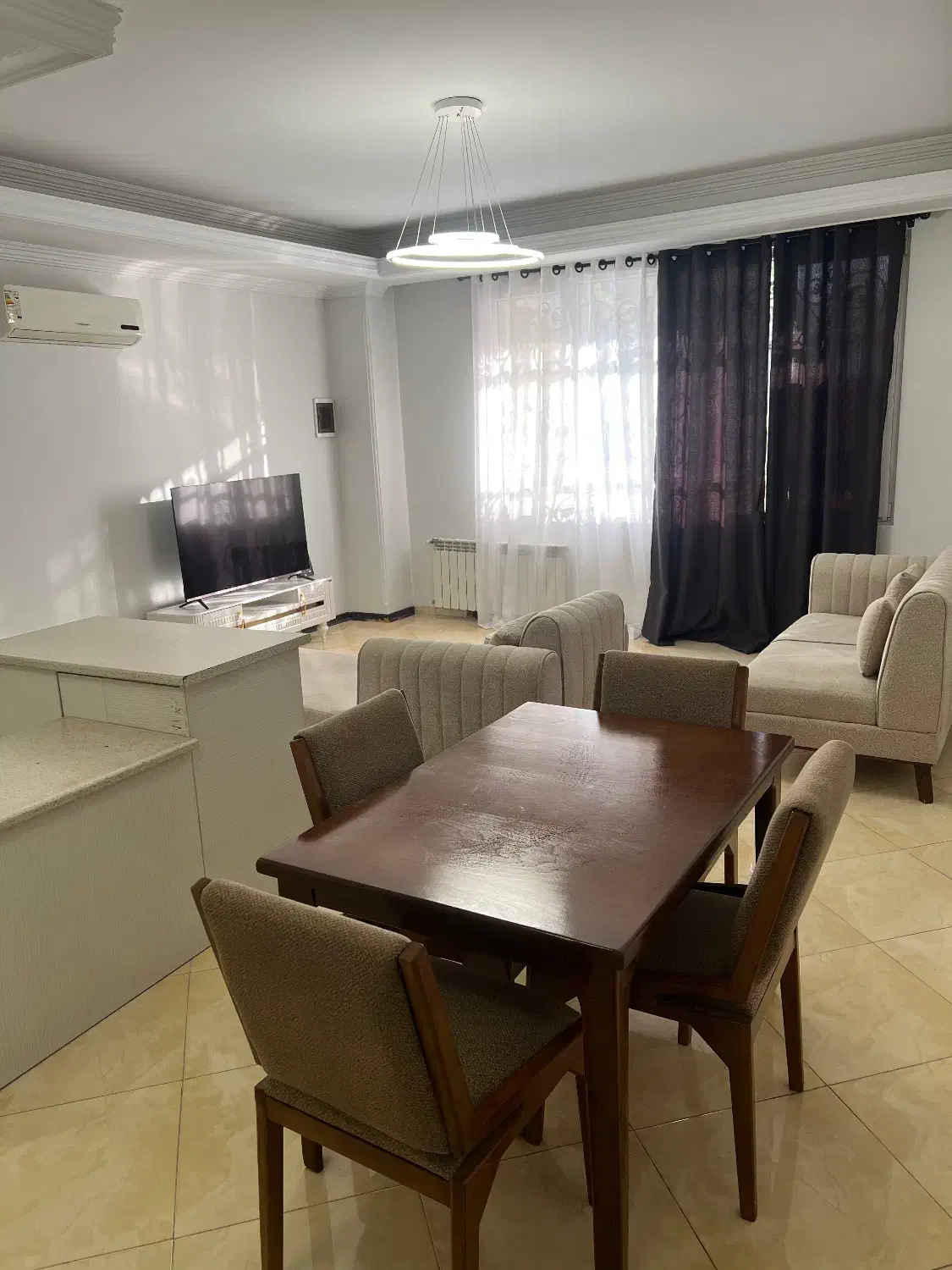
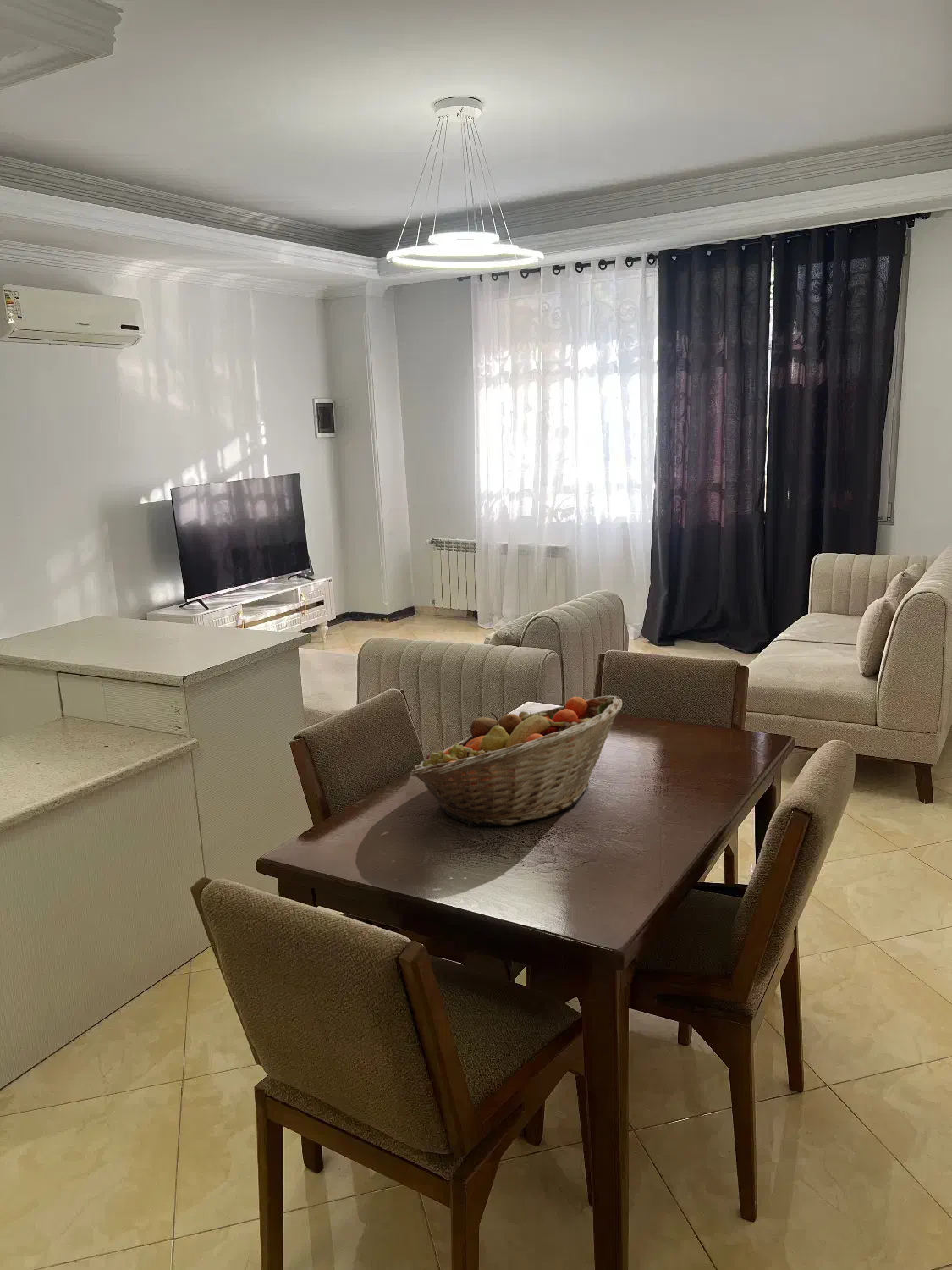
+ fruit basket (520, 751)
